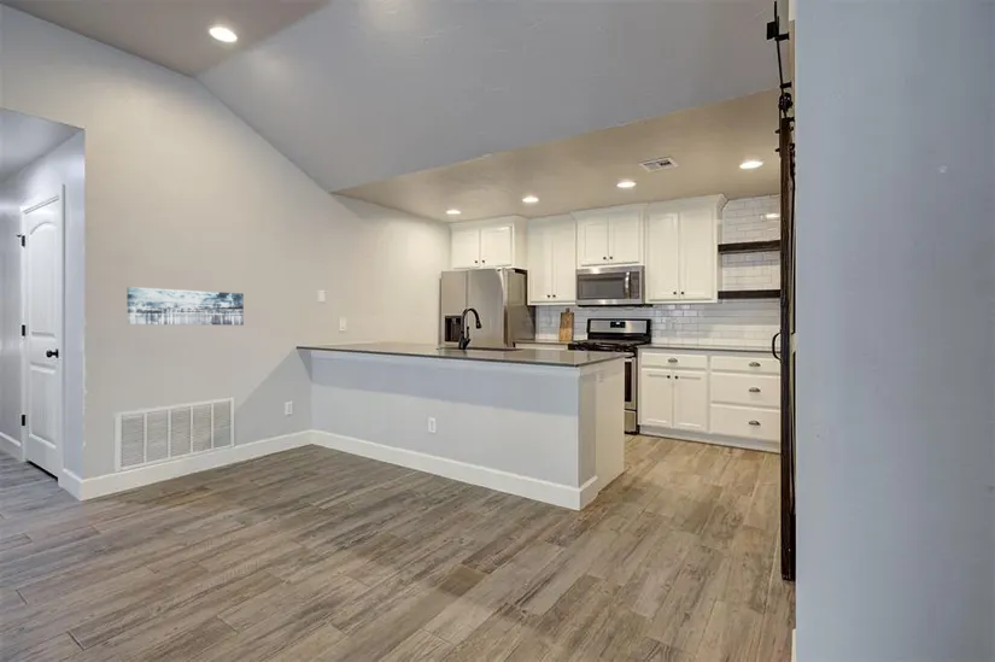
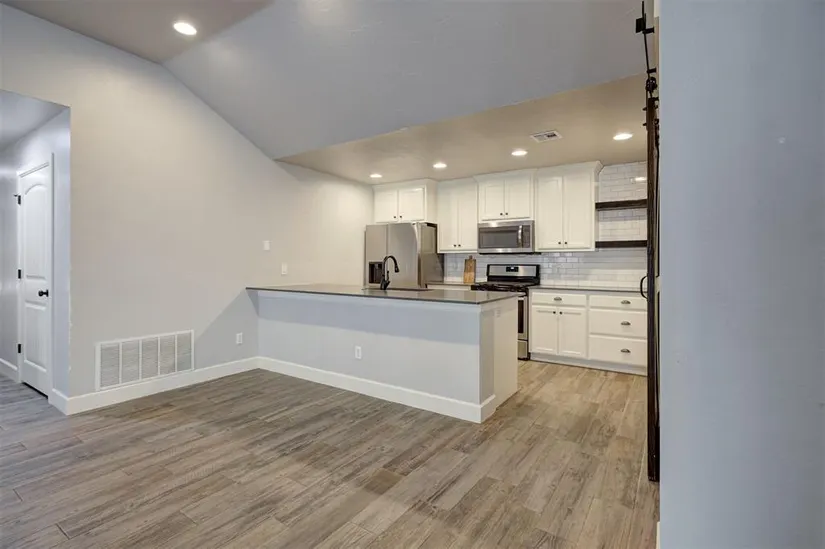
- wall art (189, 307)
